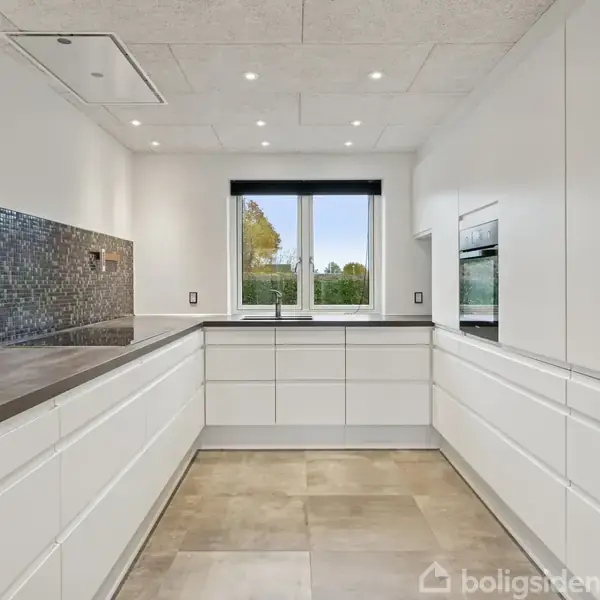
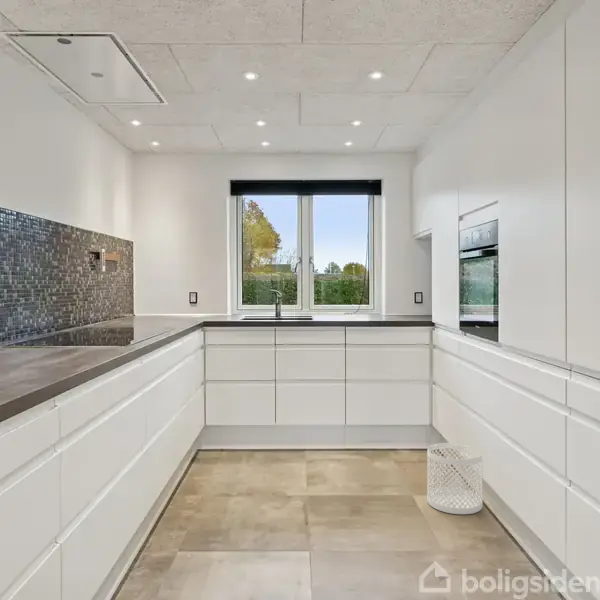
+ waste basket (454, 476)
